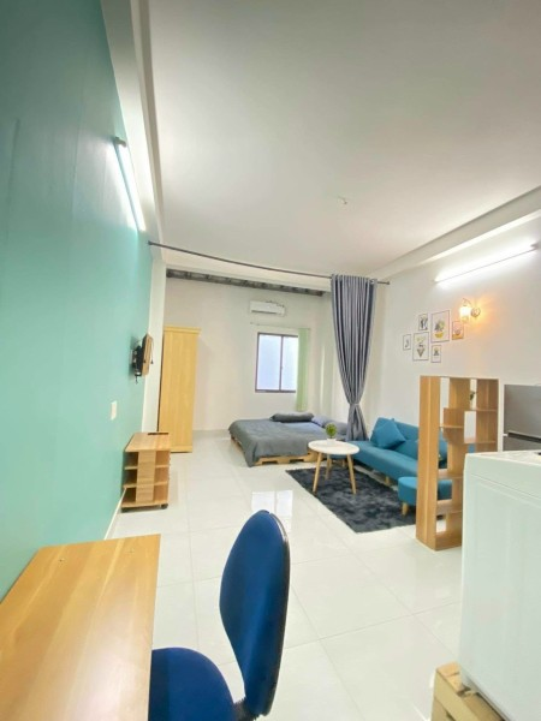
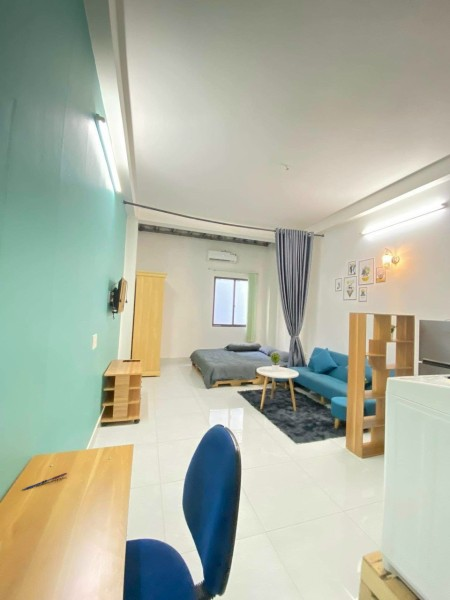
+ pen (45, 480)
